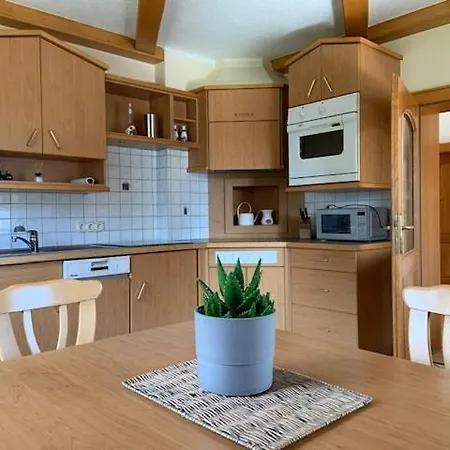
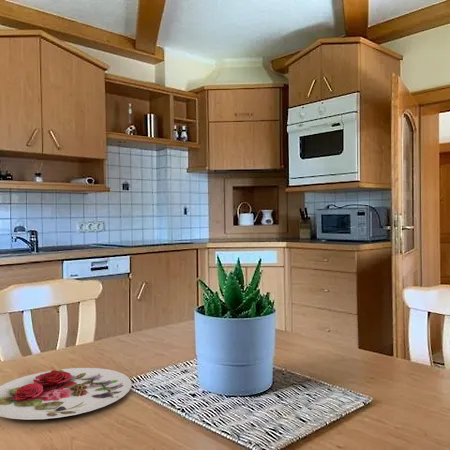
+ plate (61, 389)
